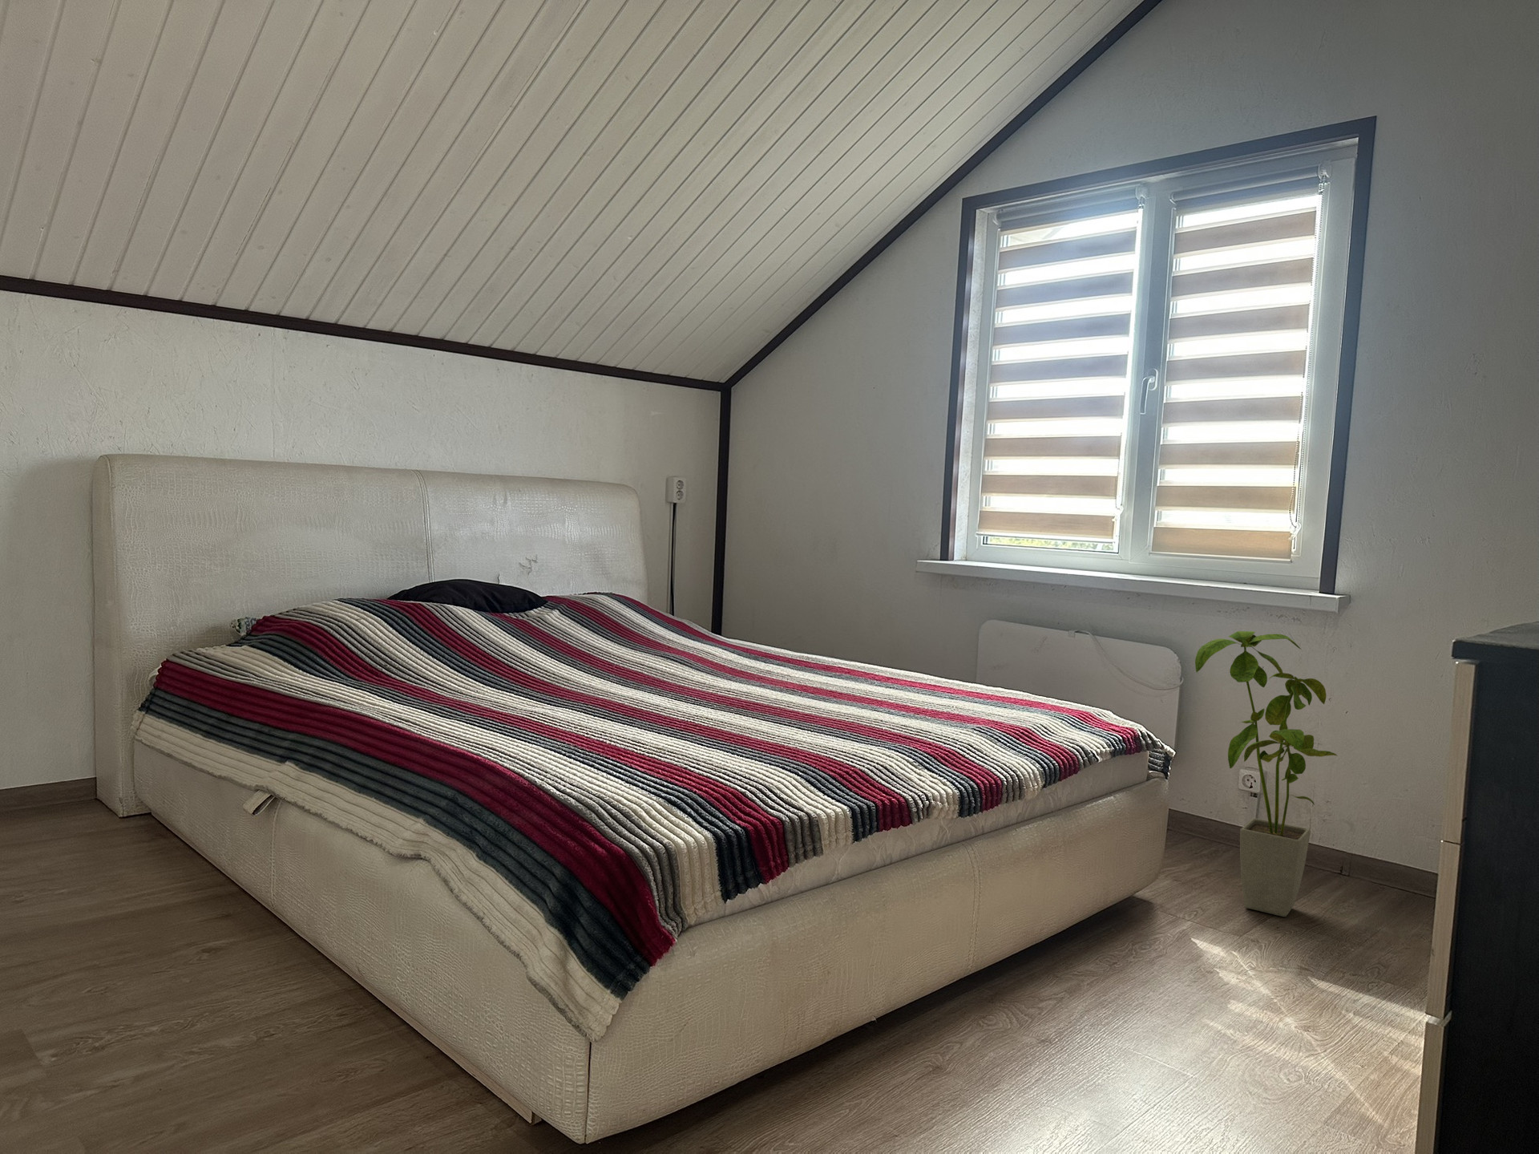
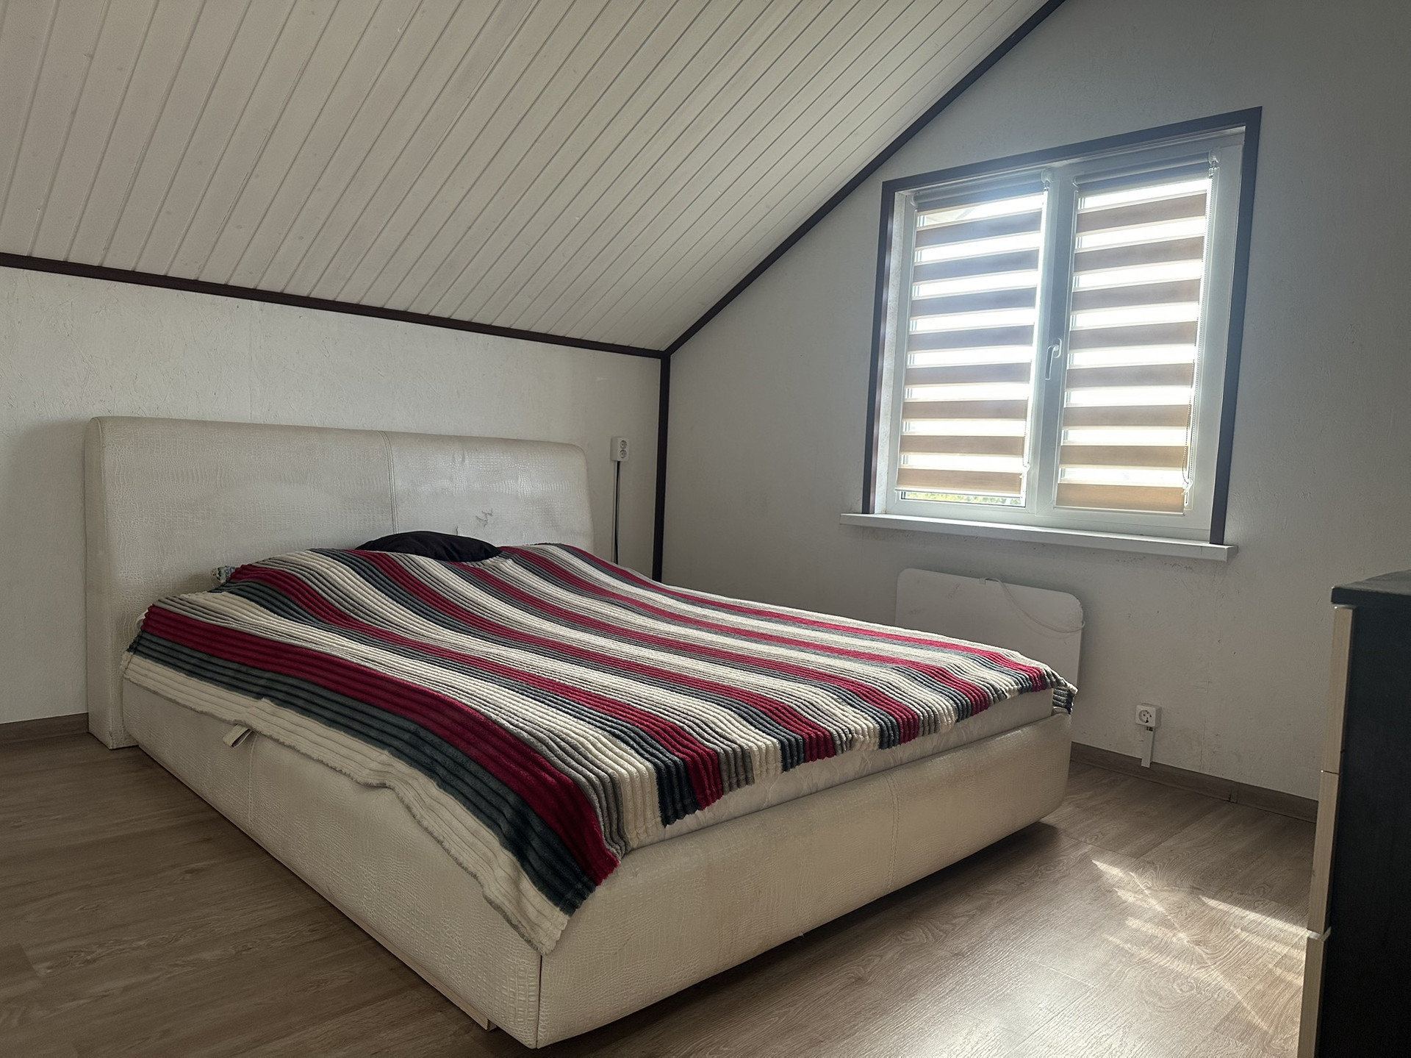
- house plant (1263, 773)
